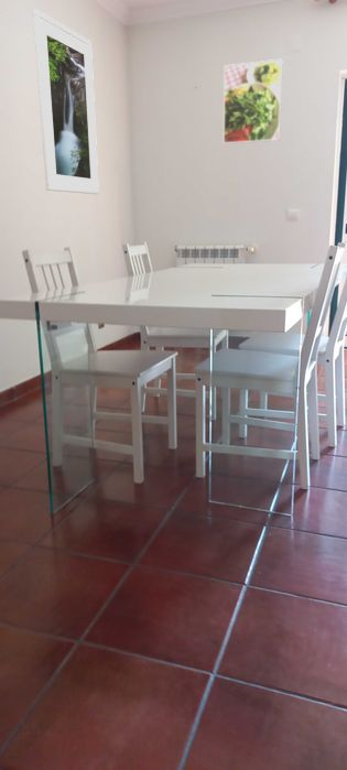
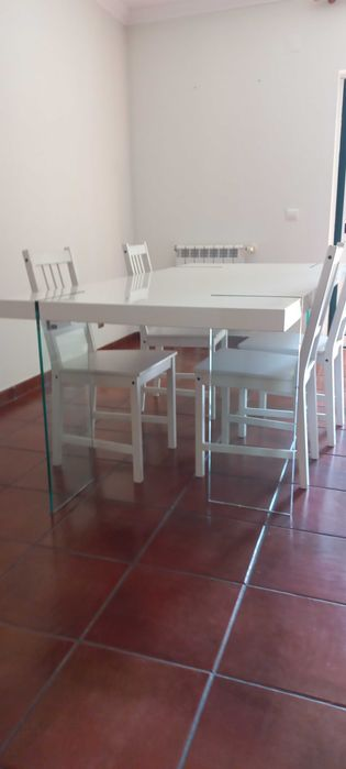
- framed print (69, 112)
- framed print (251, 102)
